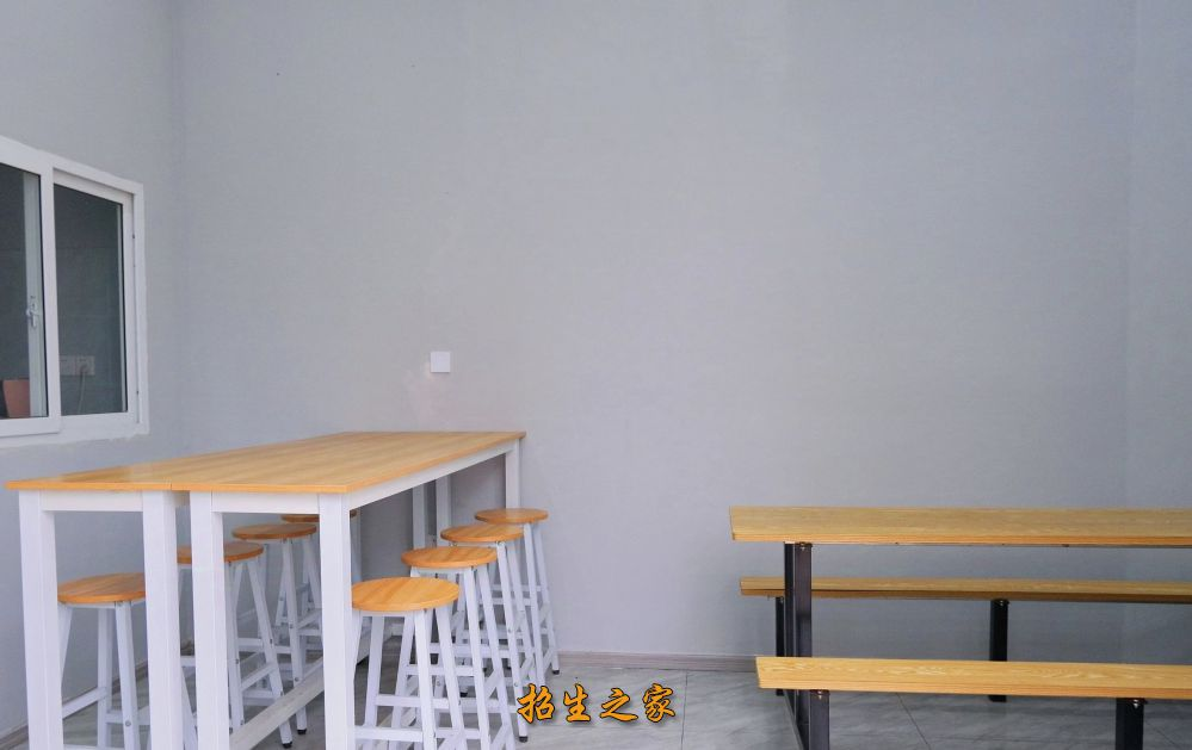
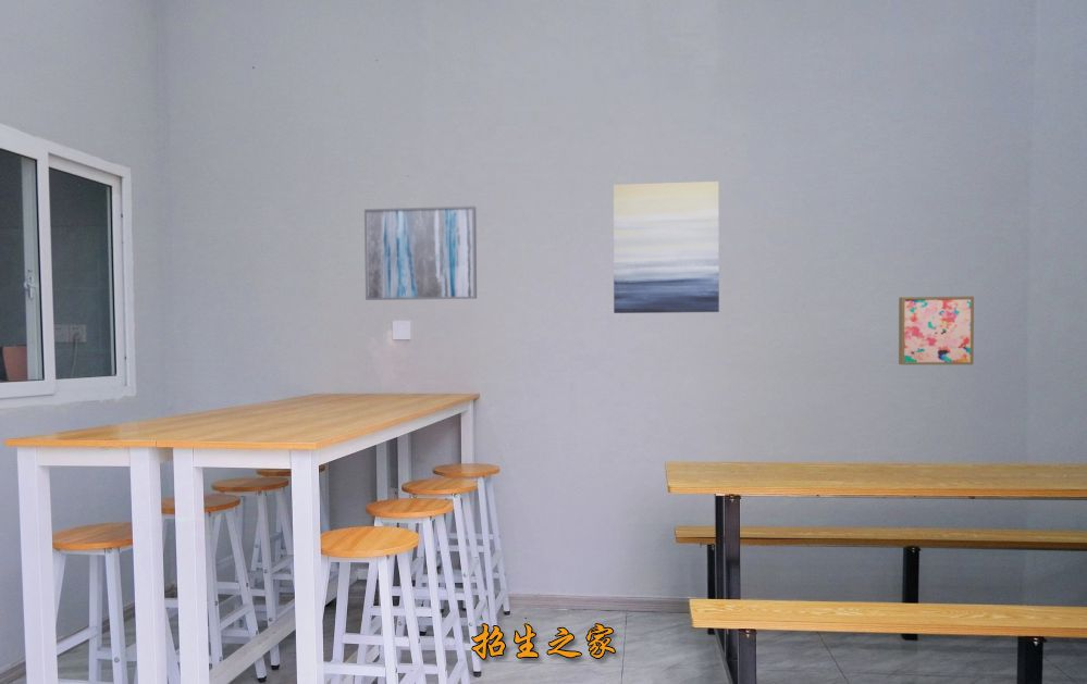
+ wall art (665, 248)
+ wall art (420, 253)
+ wall art (935, 331)
